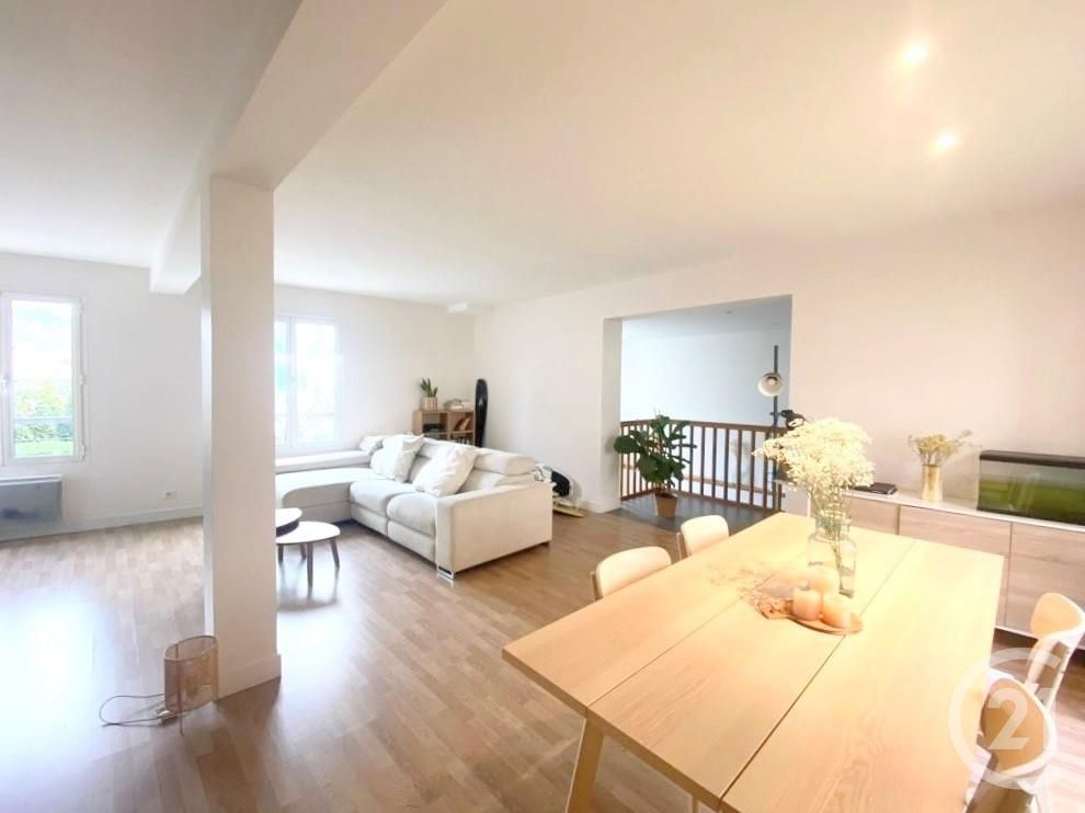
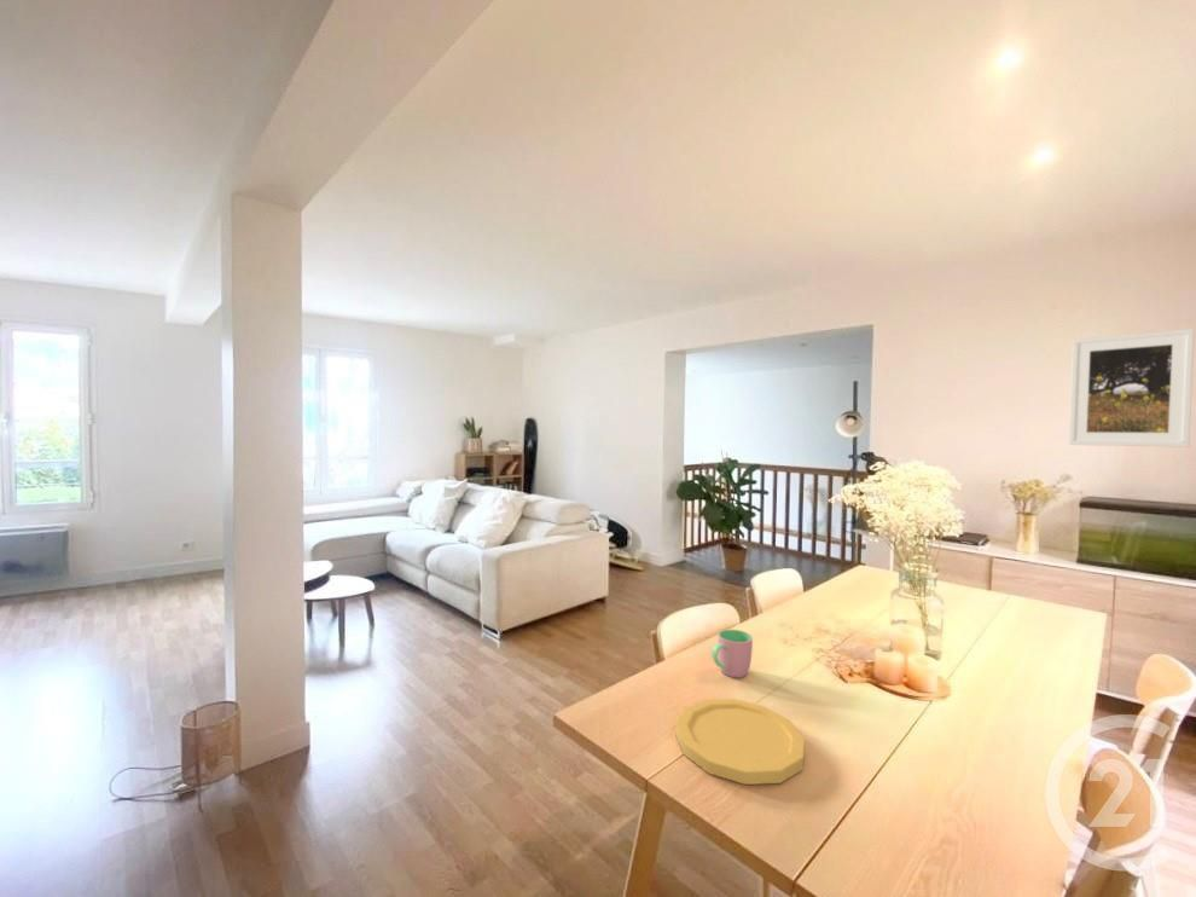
+ cup (730, 654)
+ plate (738, 736)
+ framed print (1127, 389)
